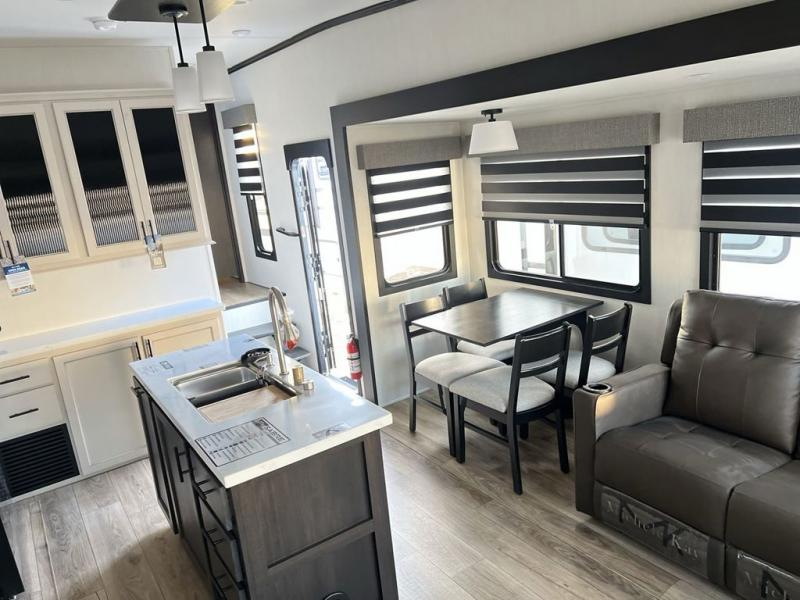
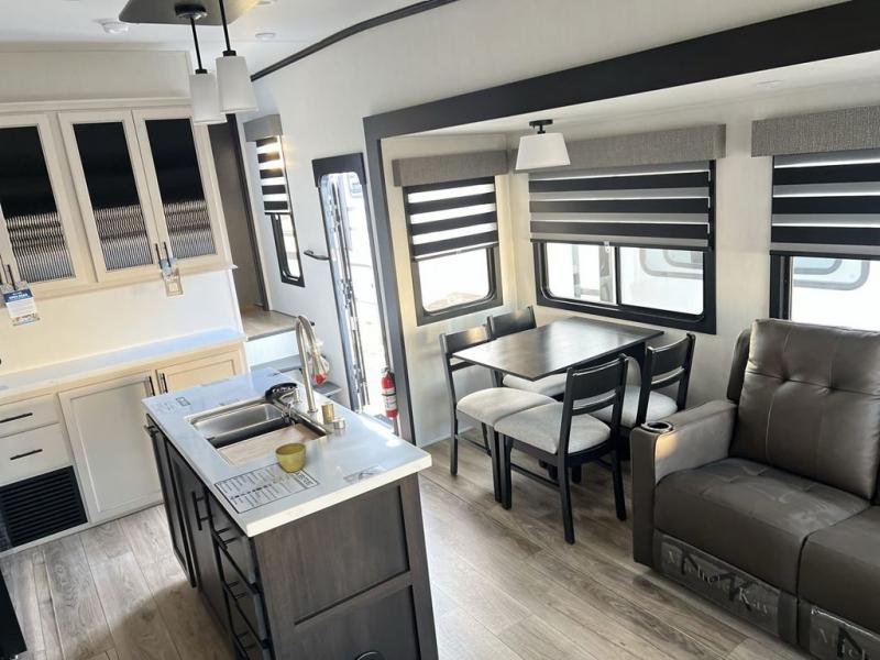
+ flower pot (292, 458)
